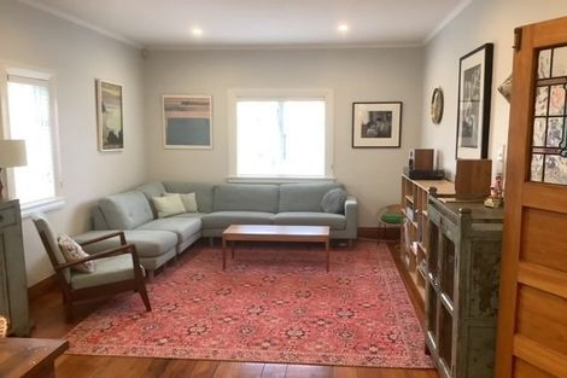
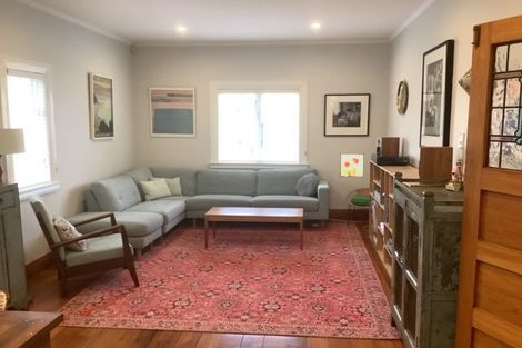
+ wall art (351, 165)
